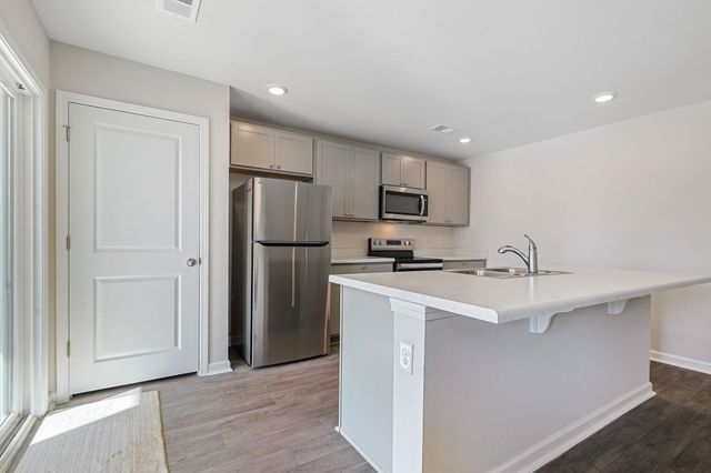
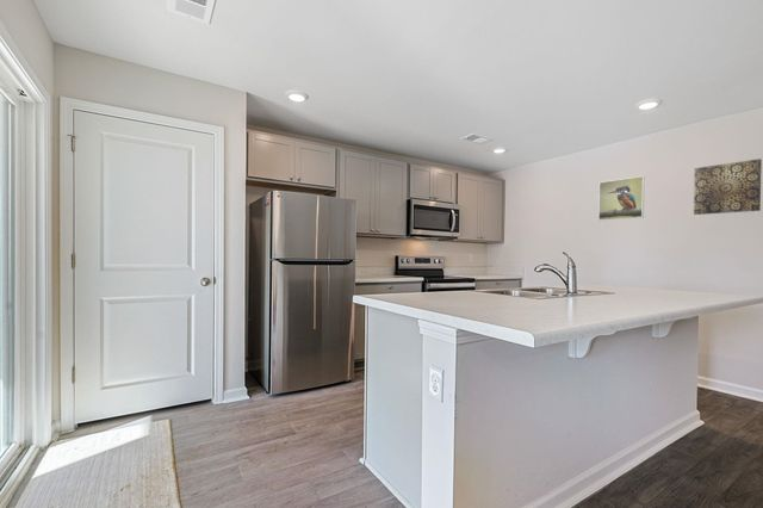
+ wall art (725, 188)
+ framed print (620, 199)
